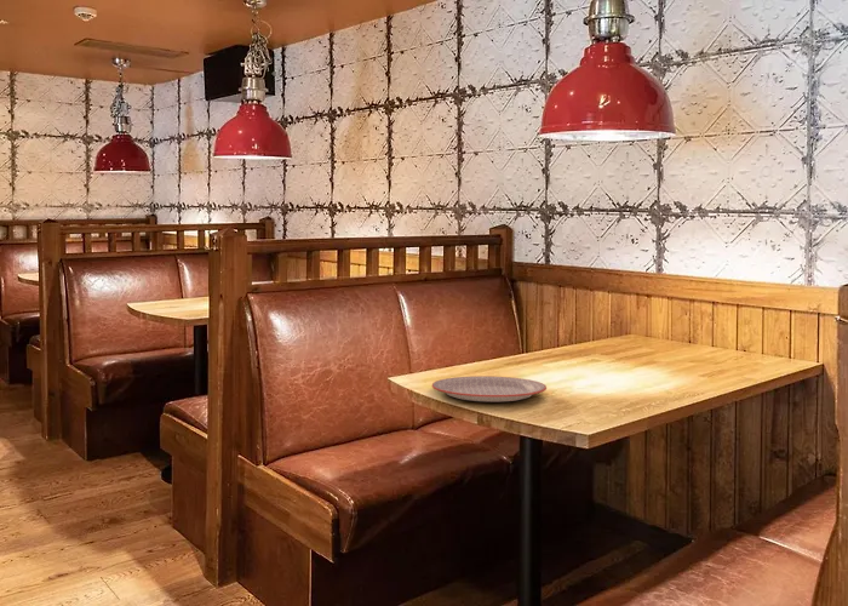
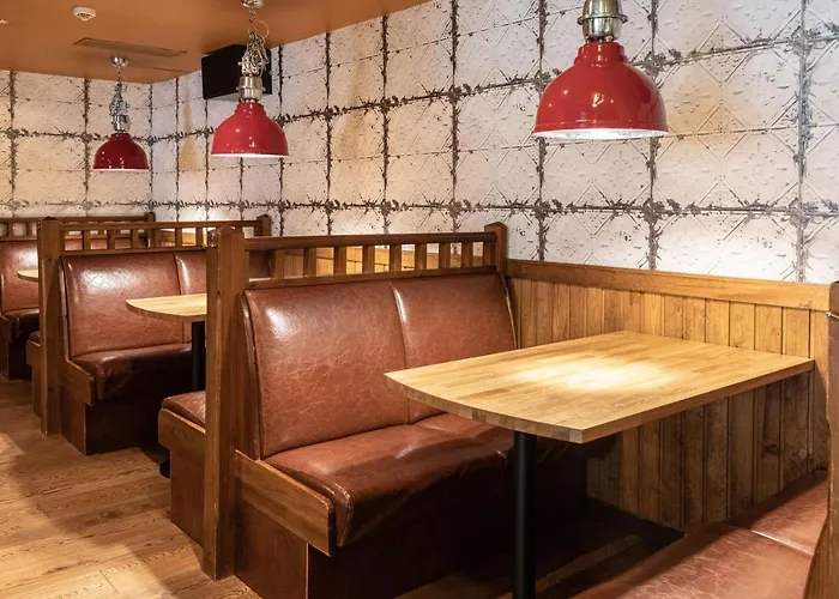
- plate (488, 389)
